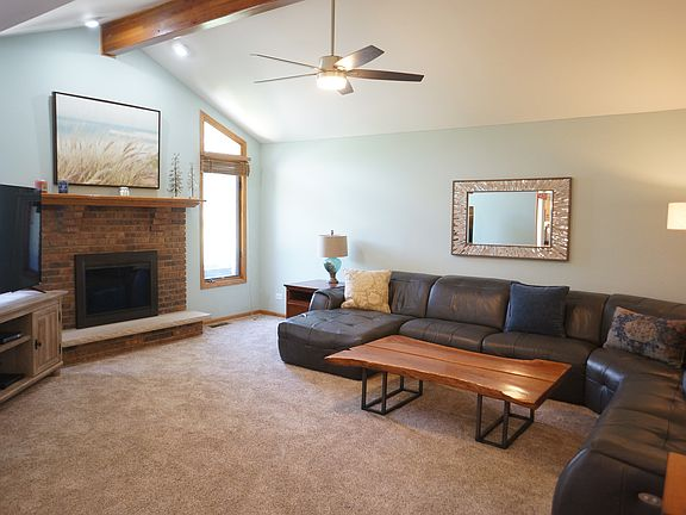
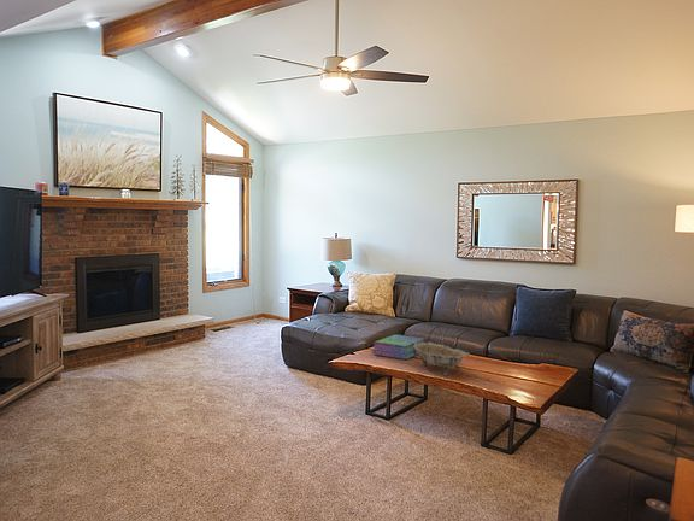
+ stack of books (399, 345)
+ decorative bowl (440, 358)
